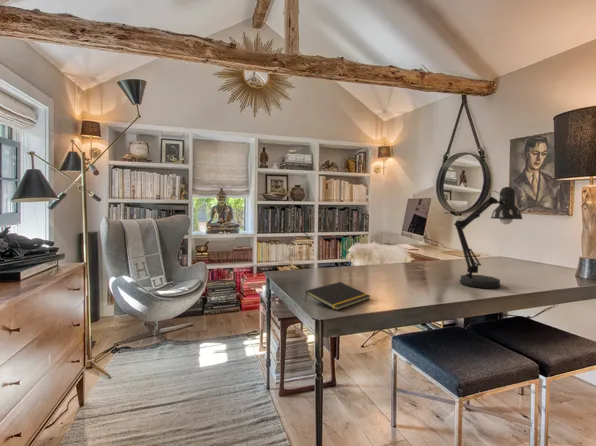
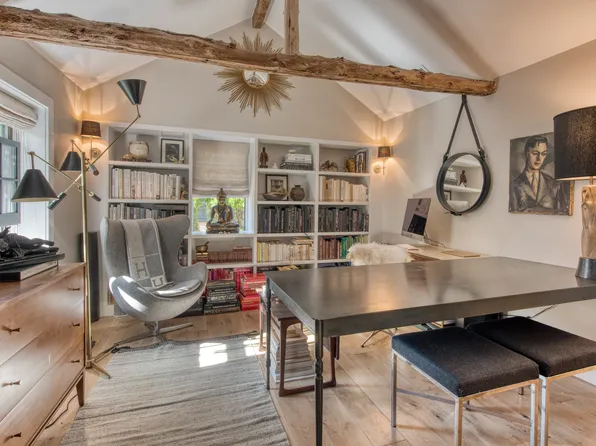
- notepad (338, 294)
- desk lamp (493, 218)
